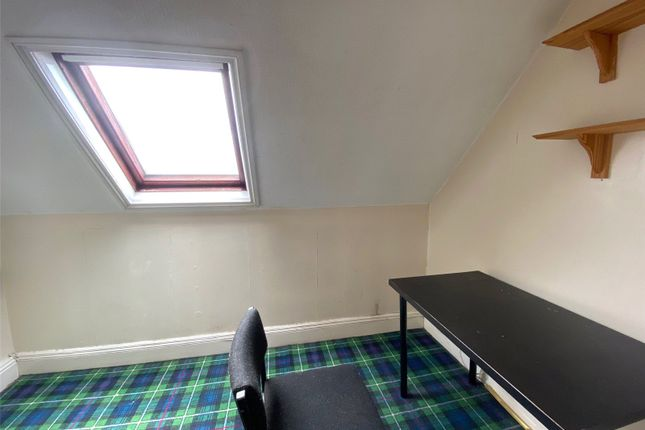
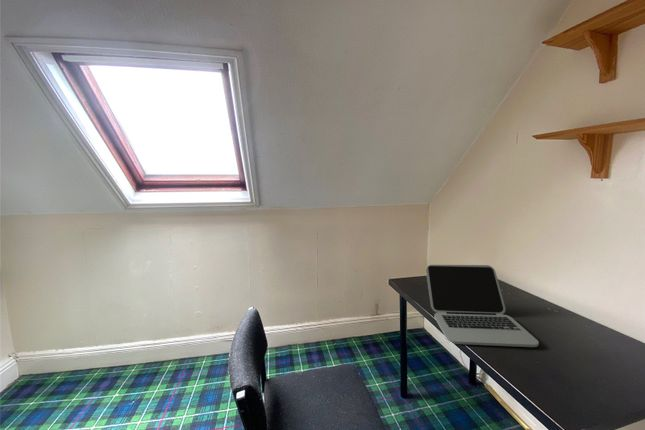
+ laptop (474, 299)
